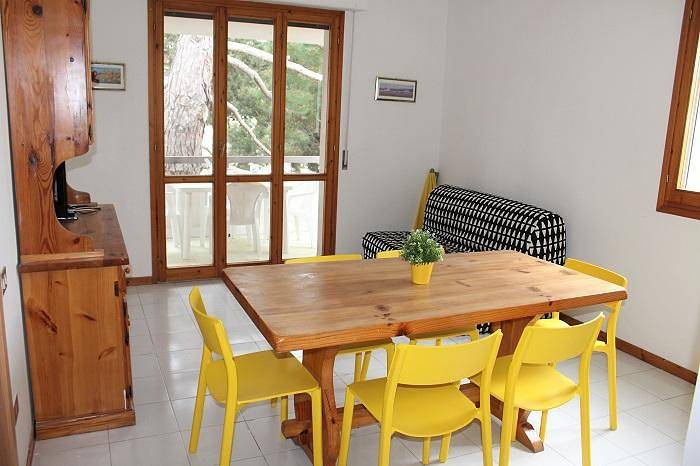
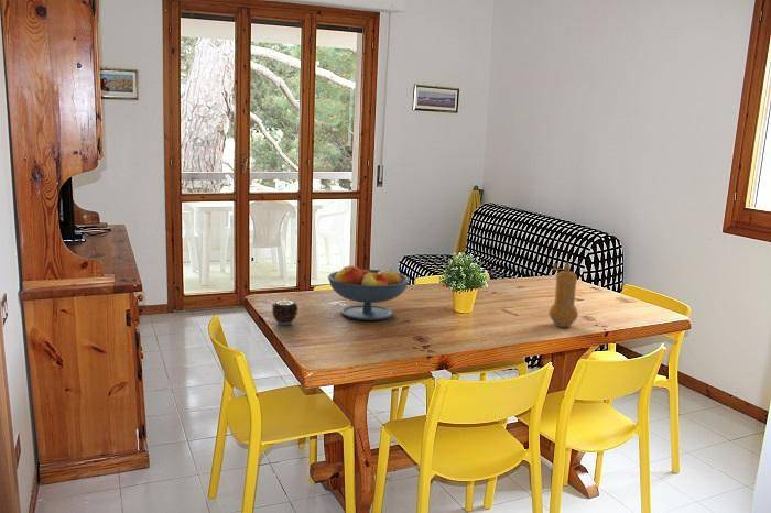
+ candle (284, 310)
+ fruit bowl (368, 288)
+ pepper mill (563, 294)
